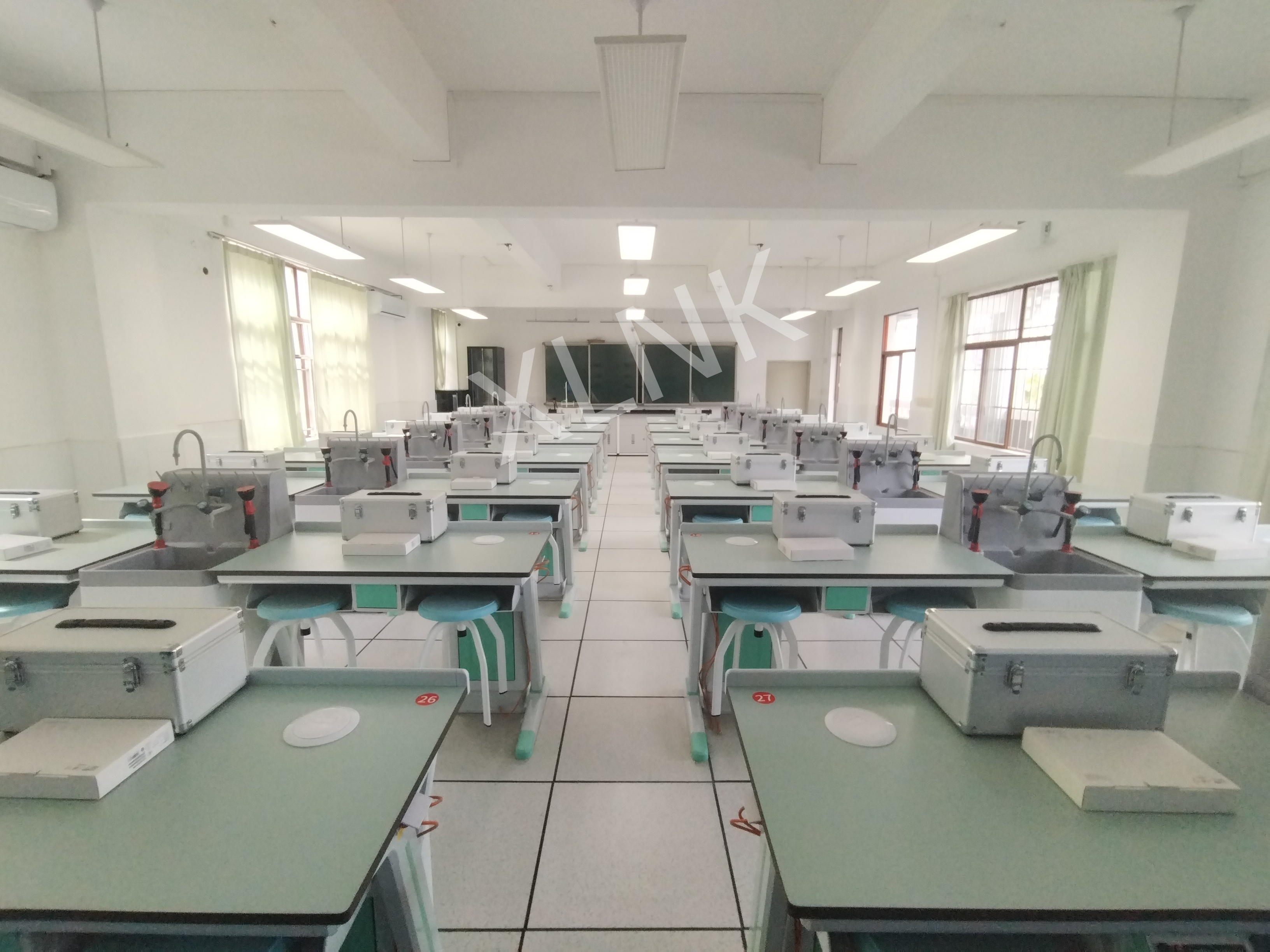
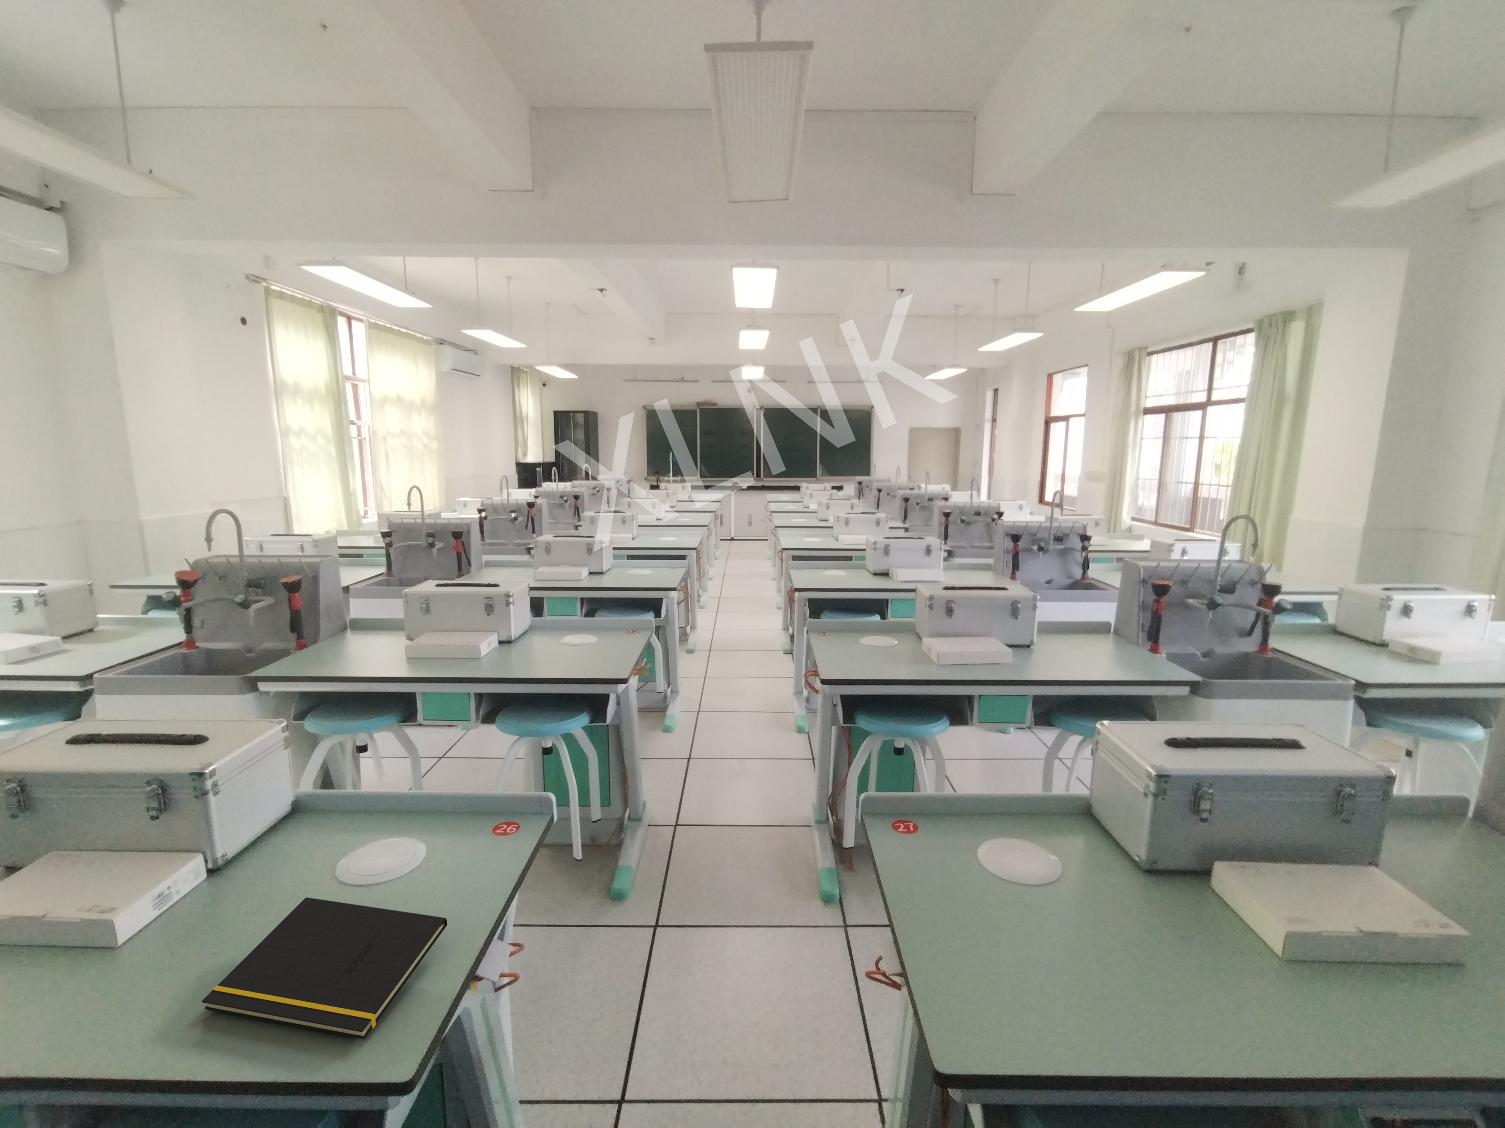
+ notepad (333, 960)
